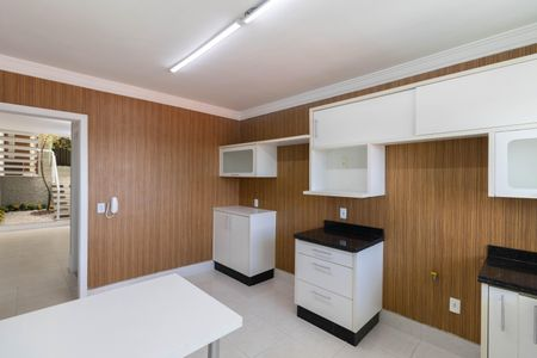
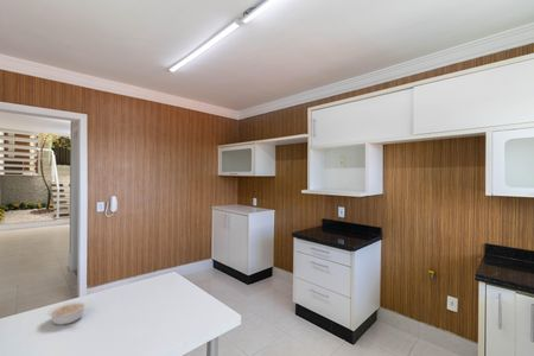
+ legume (69, 312)
